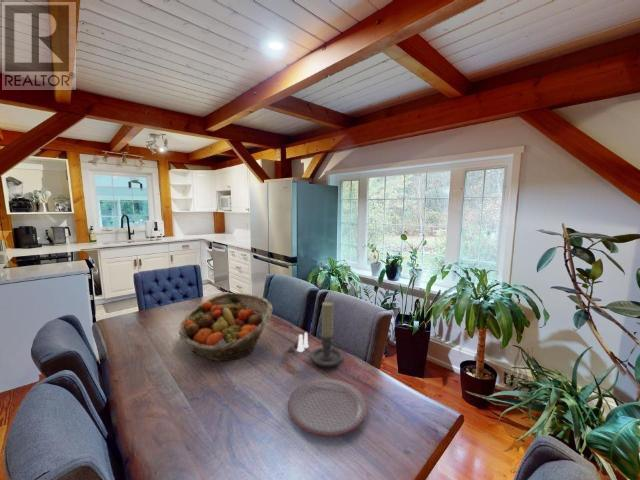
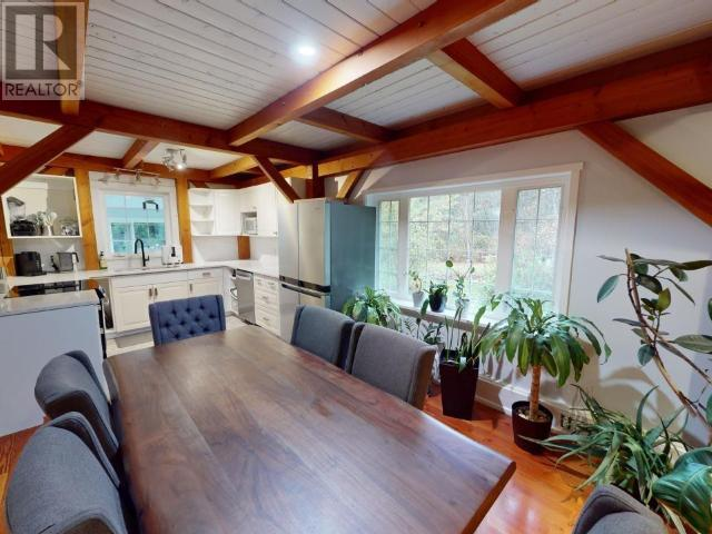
- salt and pepper shaker set (299, 340)
- fruit basket (227, 324)
- plate (327, 405)
- candle holder (329, 330)
